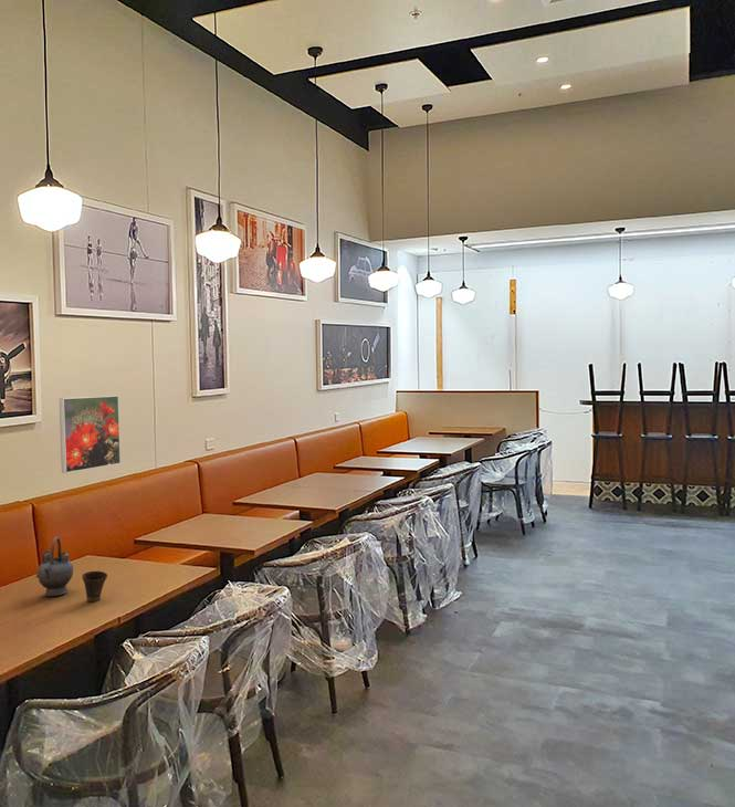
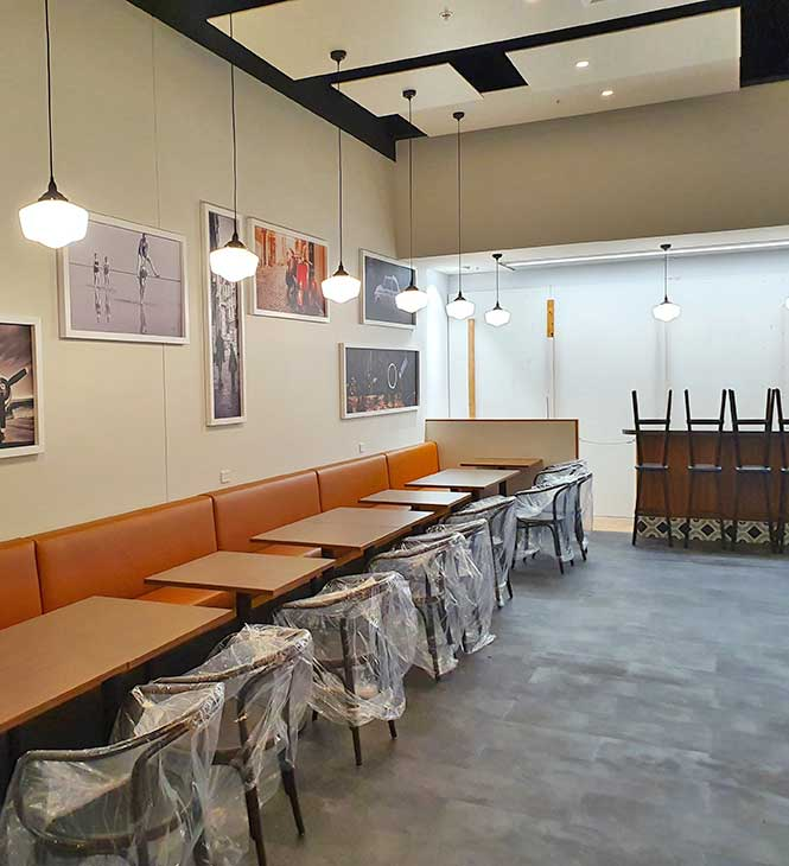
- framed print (91, 432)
- cup (95, 587)
- teapot (53, 566)
